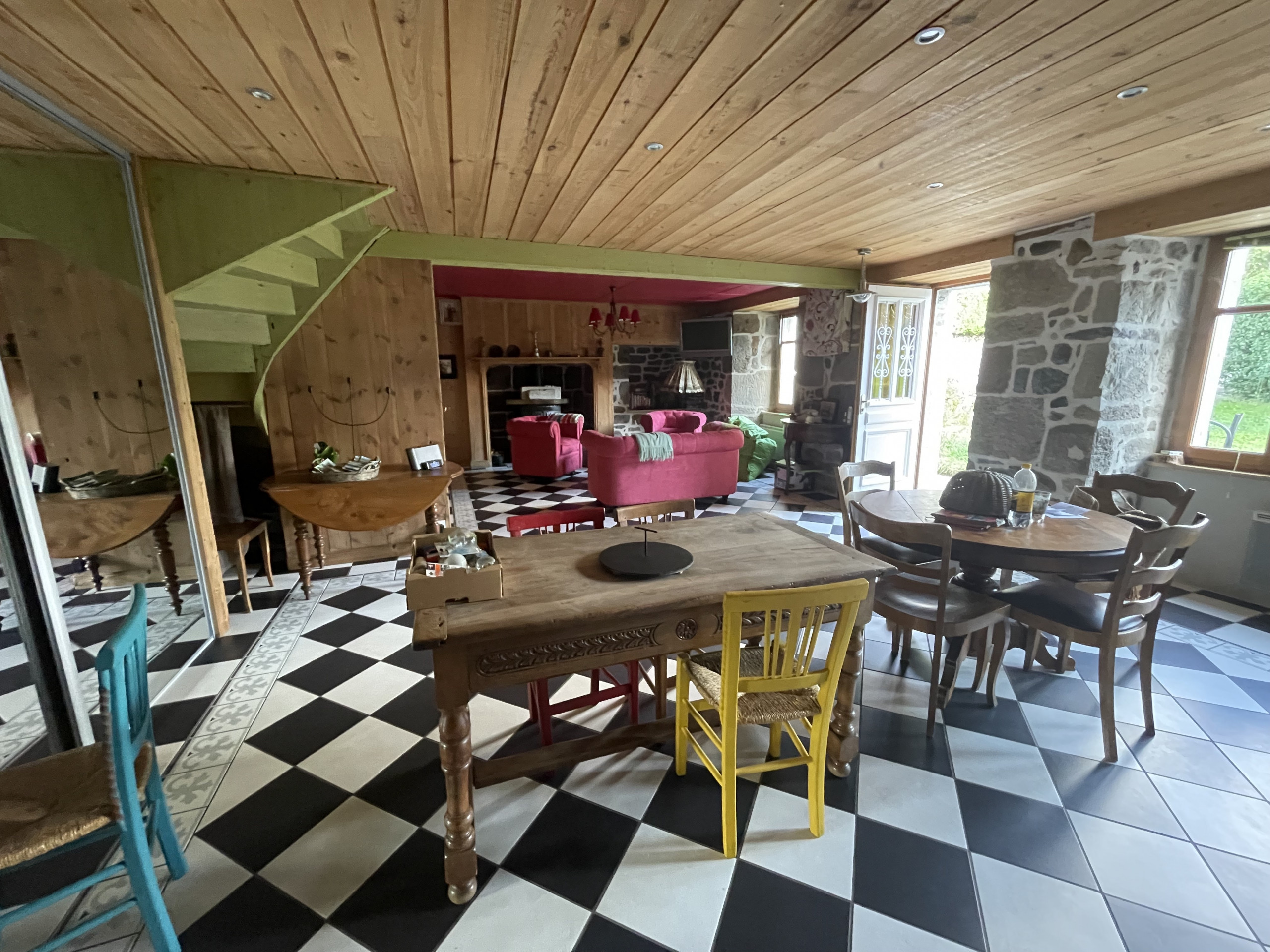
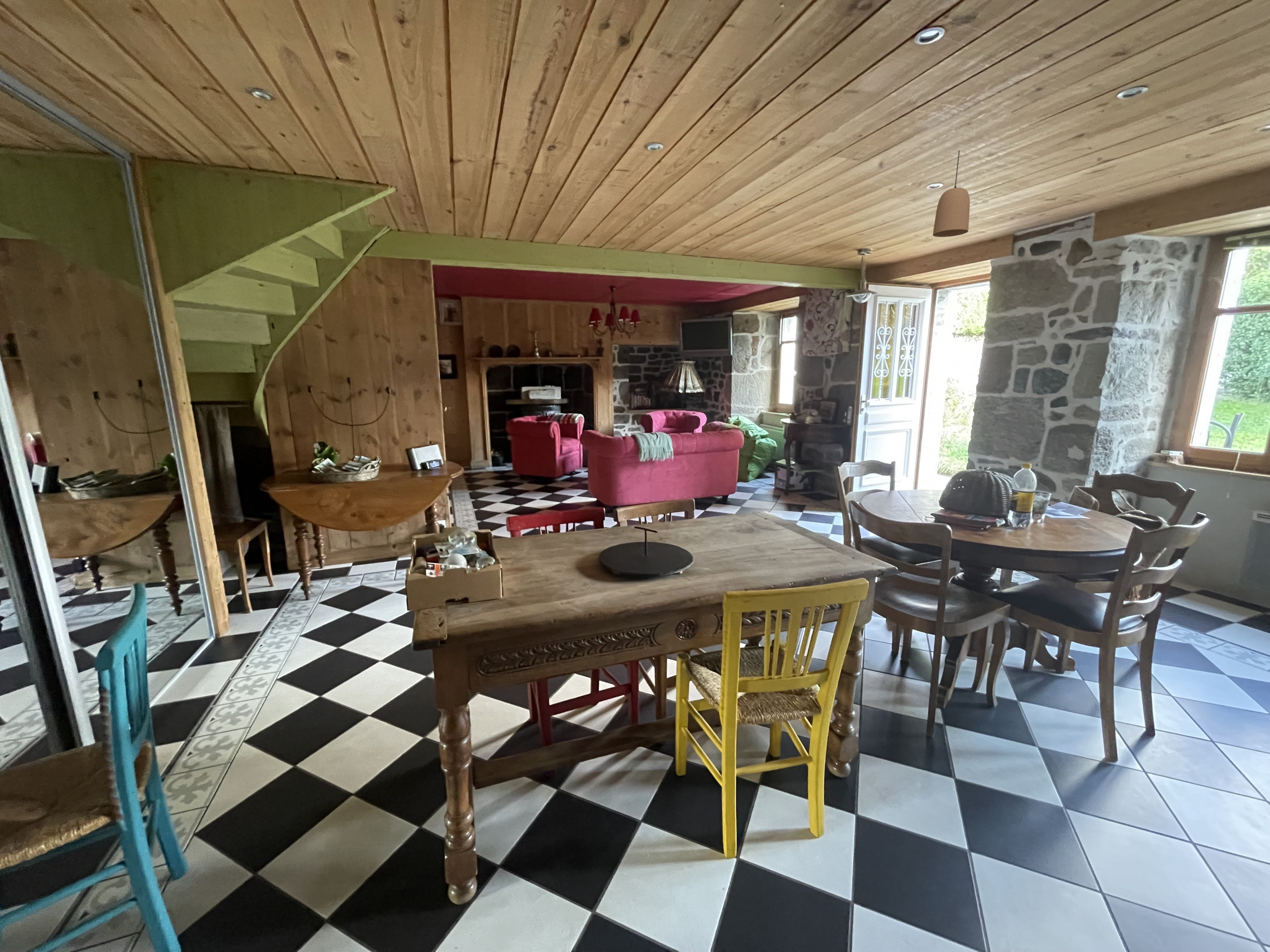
+ pendant light (954, 192)
